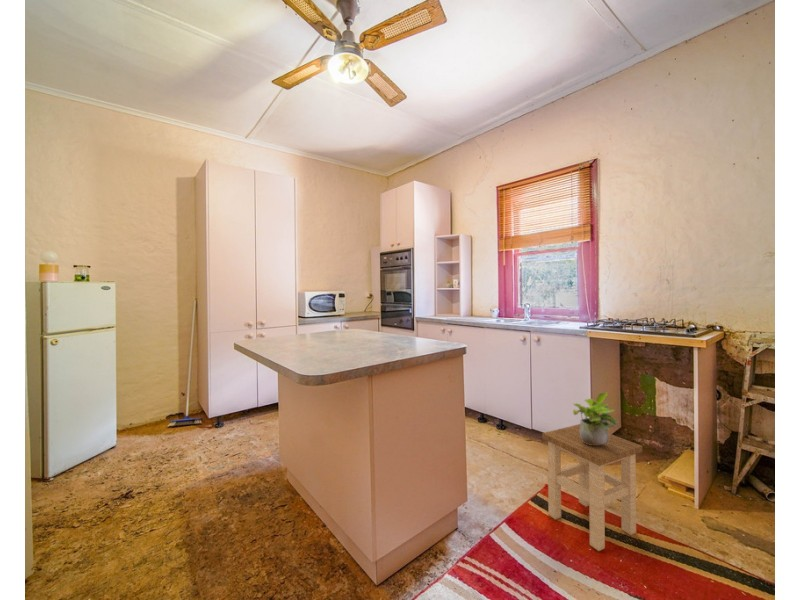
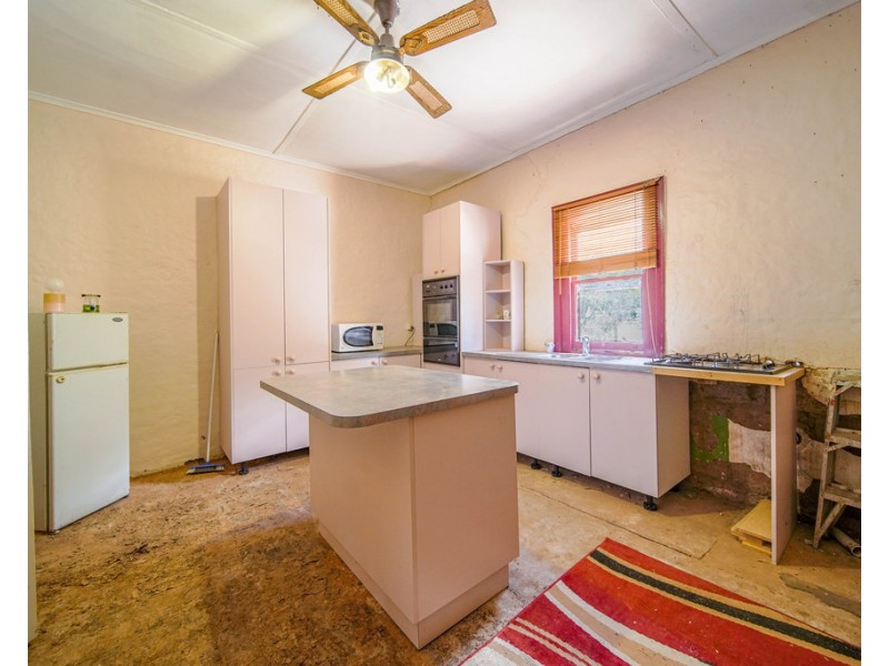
- potted plant (597, 420)
- stool (590, 481)
